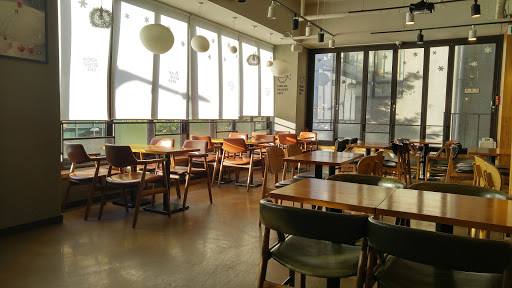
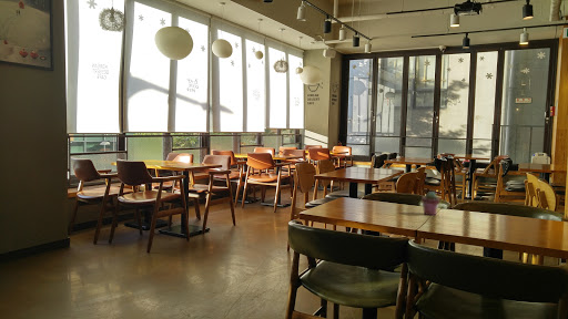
+ potted succulent (429, 202)
